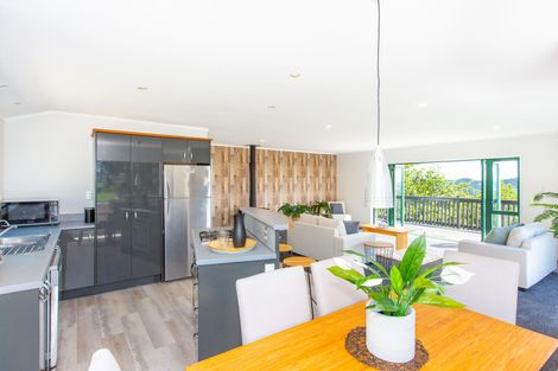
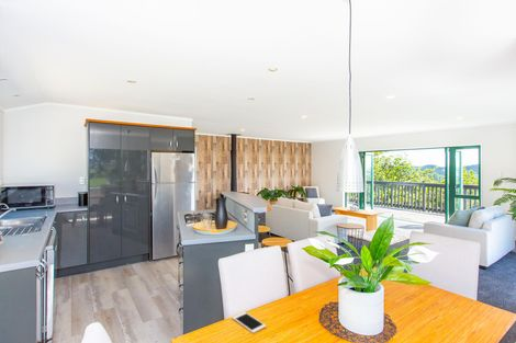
+ cell phone (248, 321)
